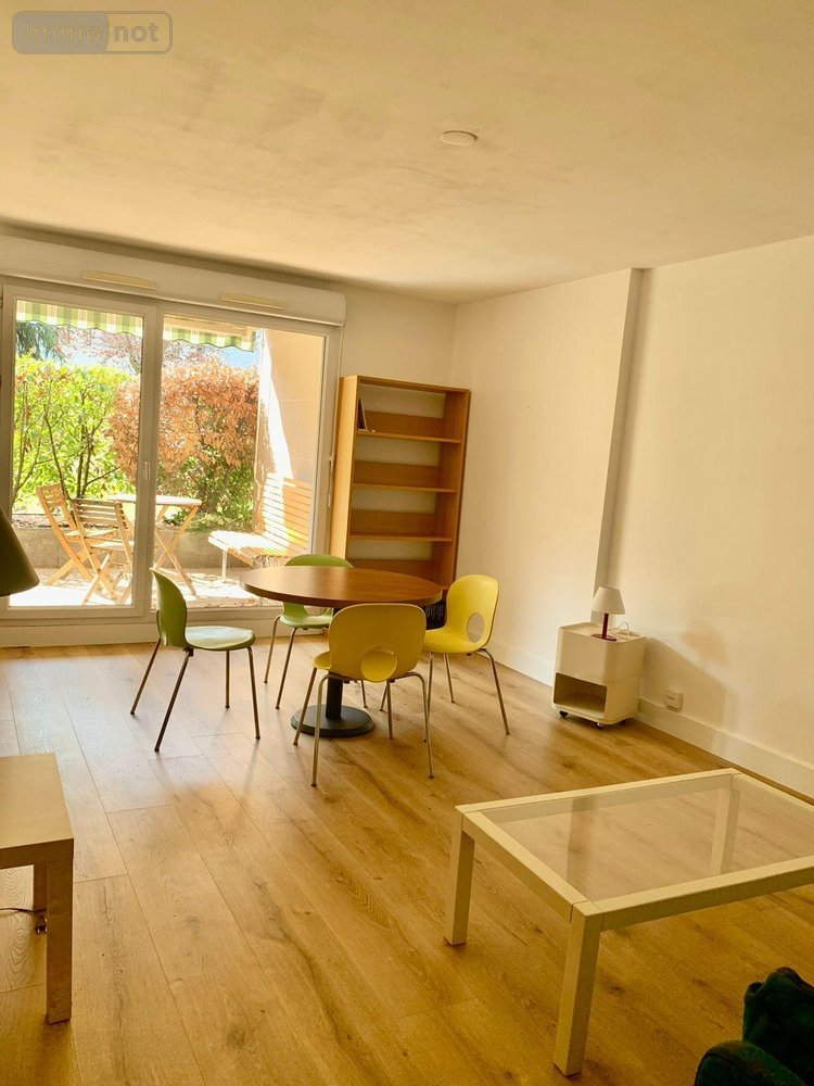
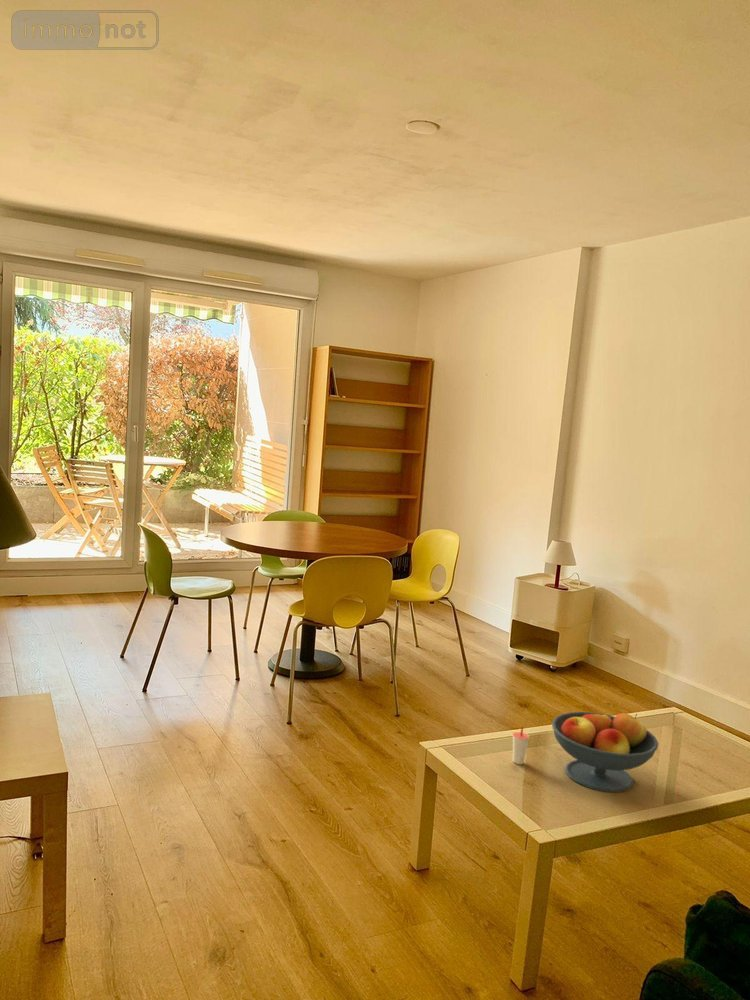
+ fruit bowl (602, 746)
+ cup (520, 744)
